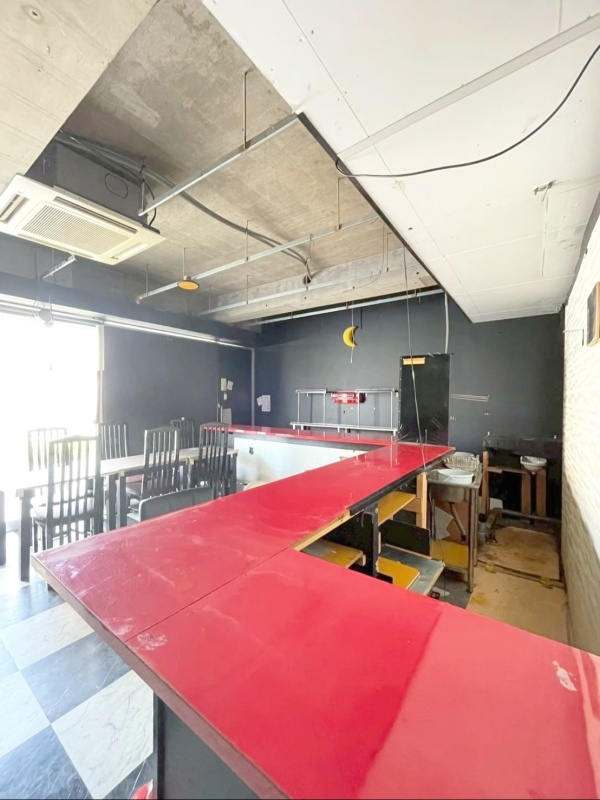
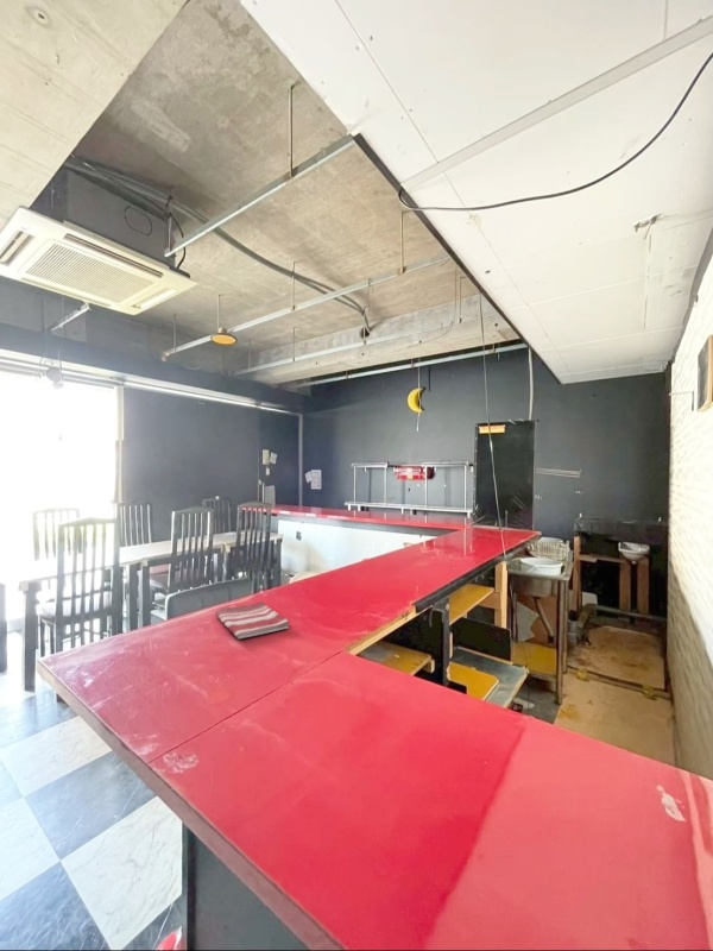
+ dish towel (251, 617)
